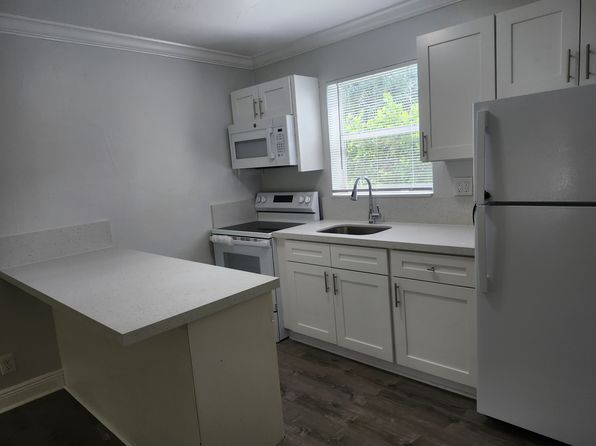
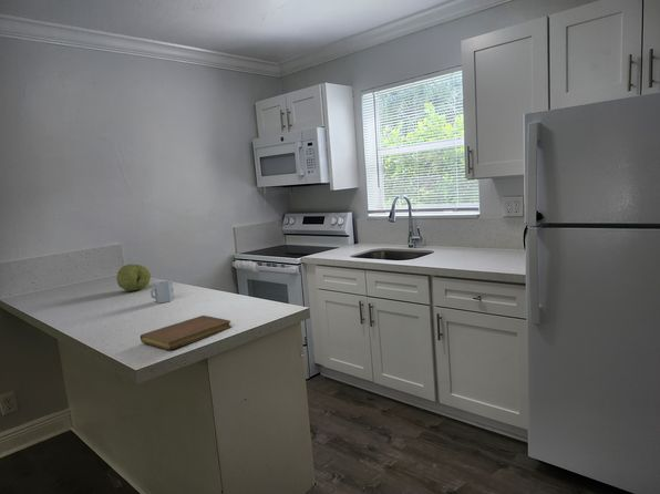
+ fruit (133, 277)
+ notebook (187, 330)
+ cup (162, 291)
